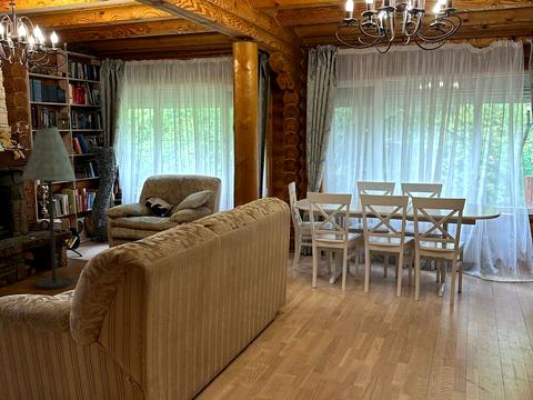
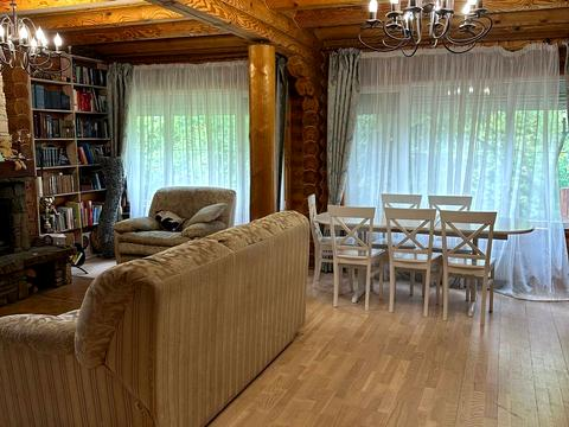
- floor lamp (50, 206)
